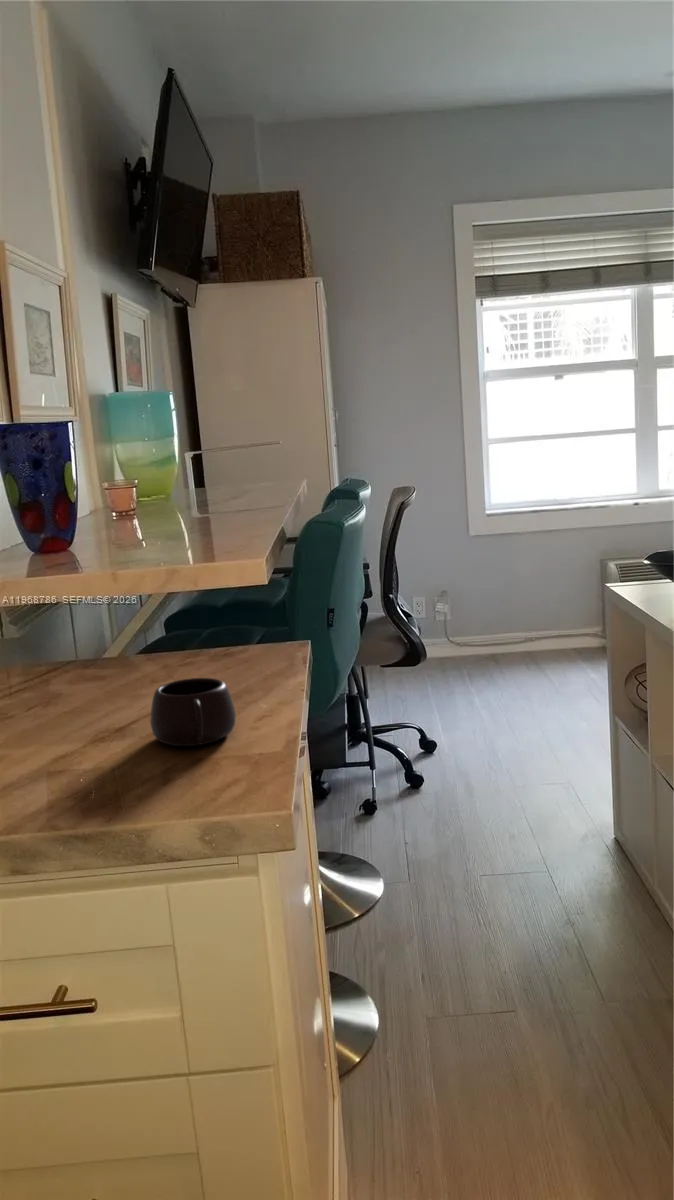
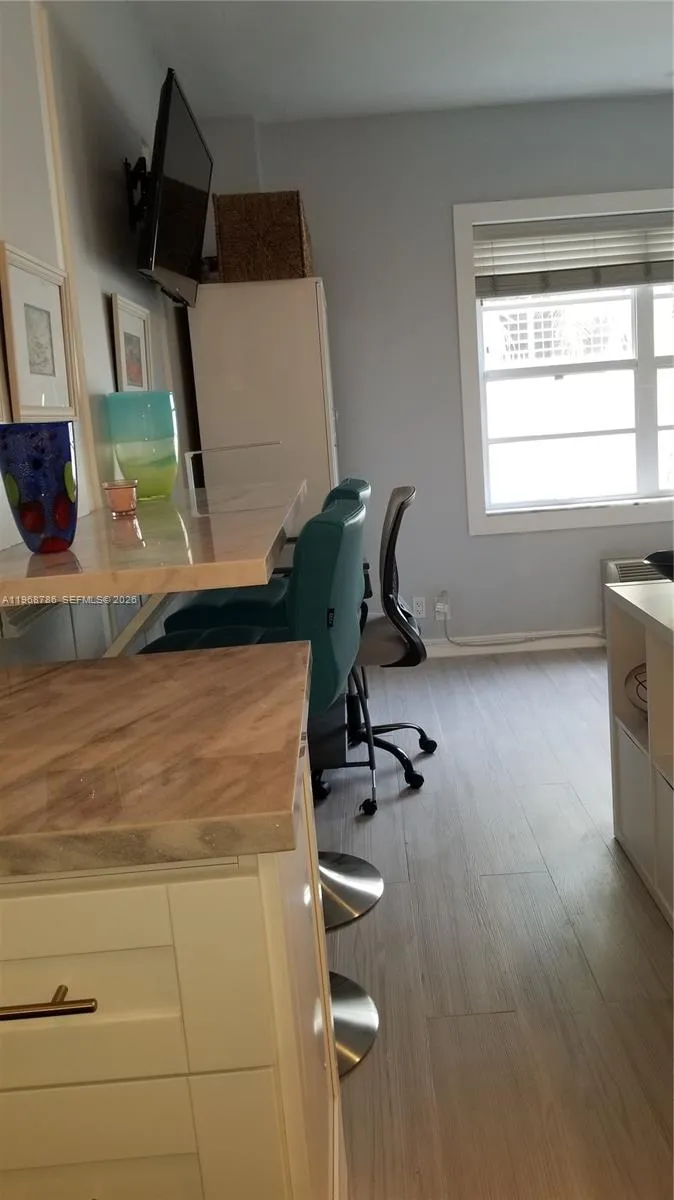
- mug (193, 714)
